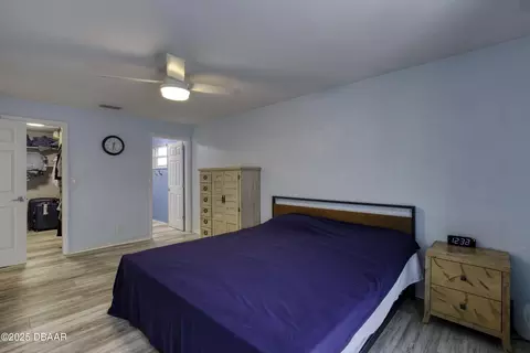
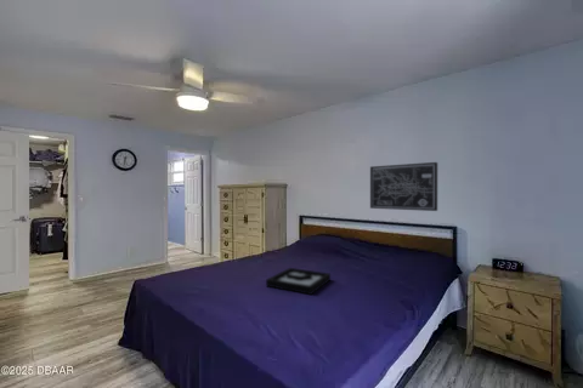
+ wall art (401, 187)
+ decorative tray (299, 279)
